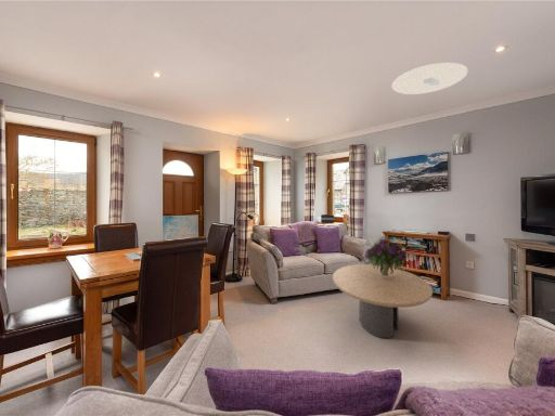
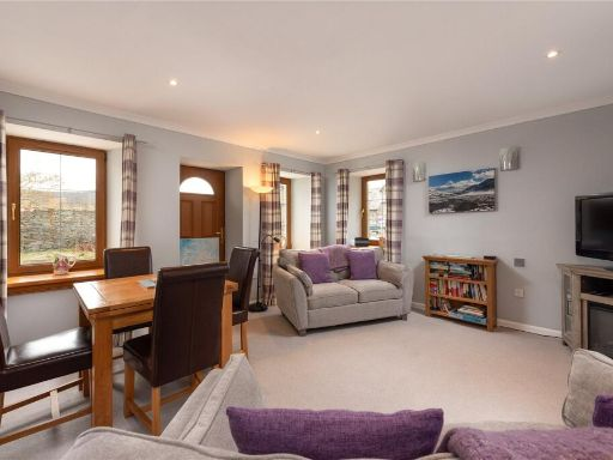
- coffee table (377, 300)
- bouquet (385, 257)
- ceiling light (427, 77)
